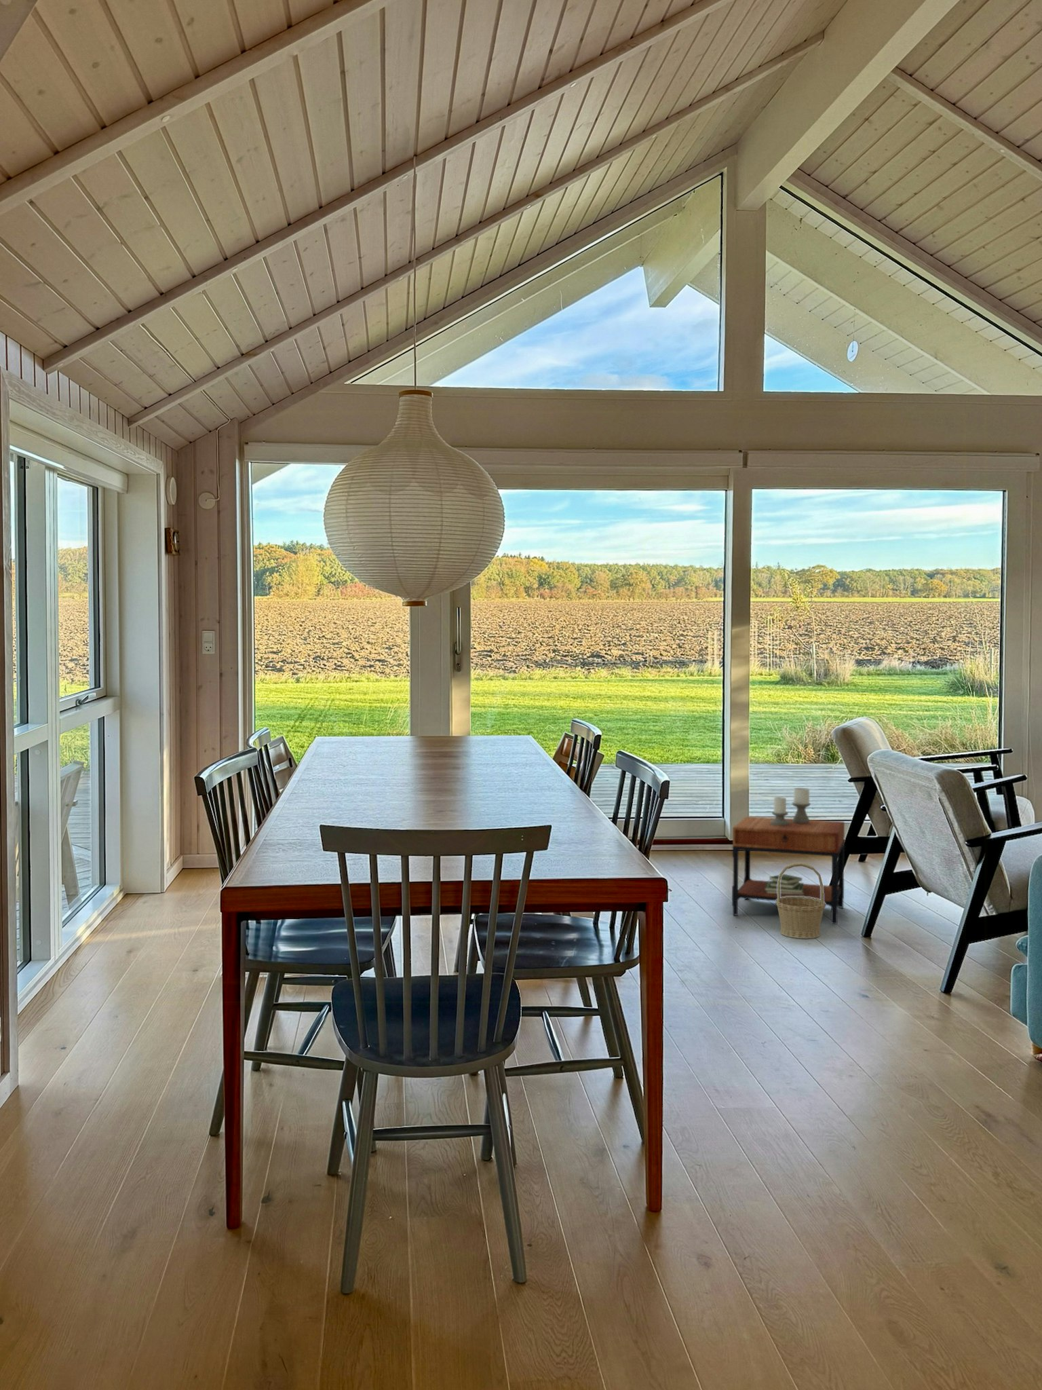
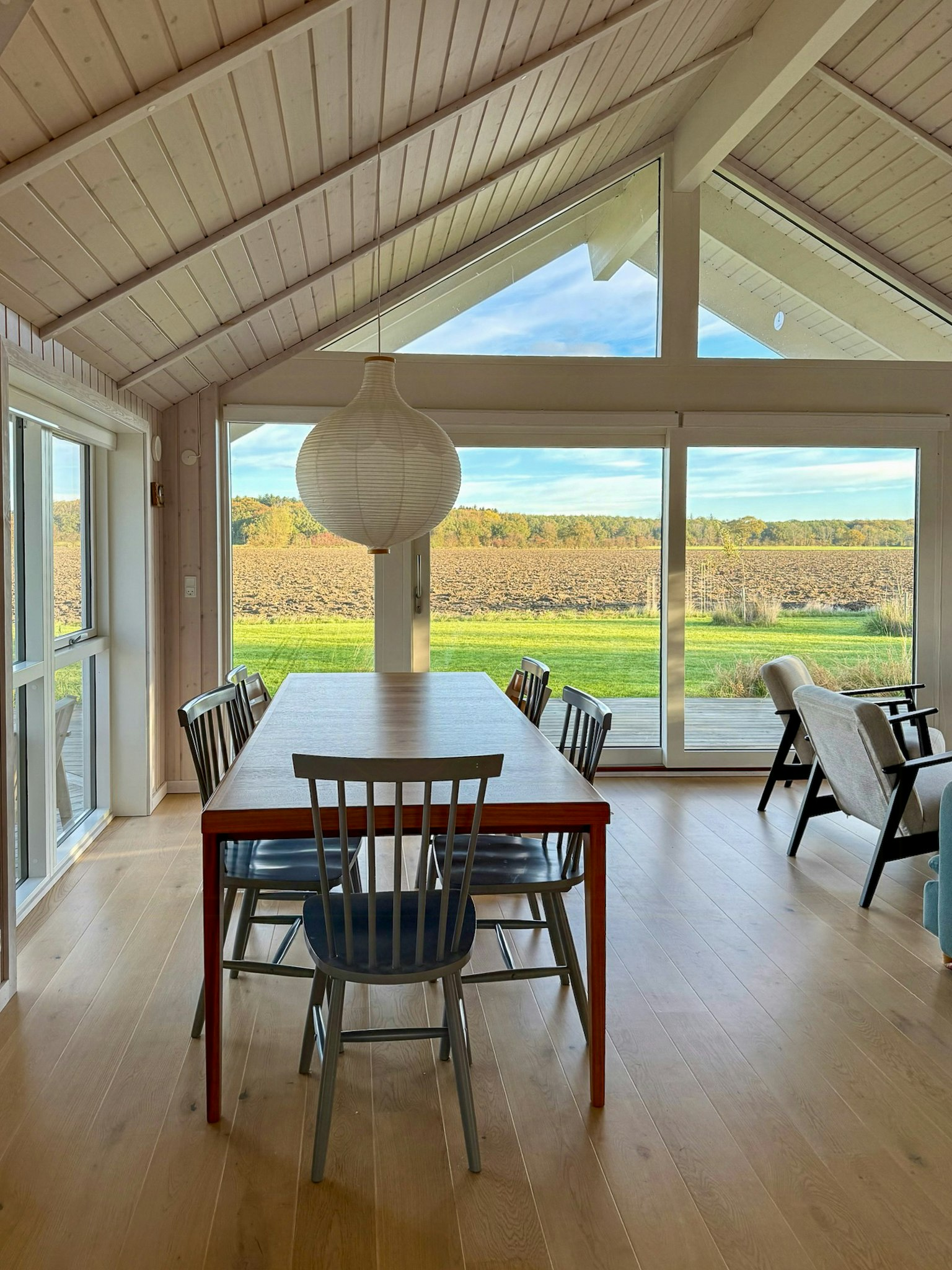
- basket (800, 897)
- side table (789, 850)
